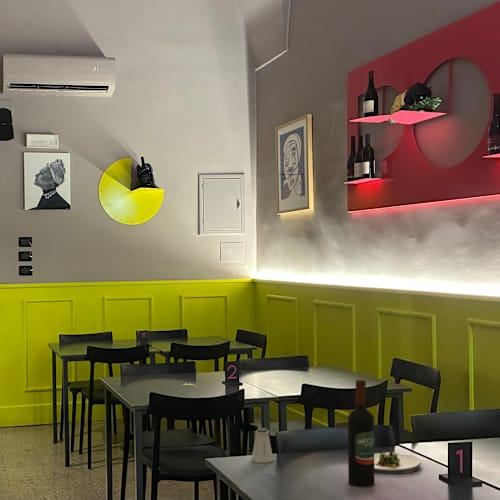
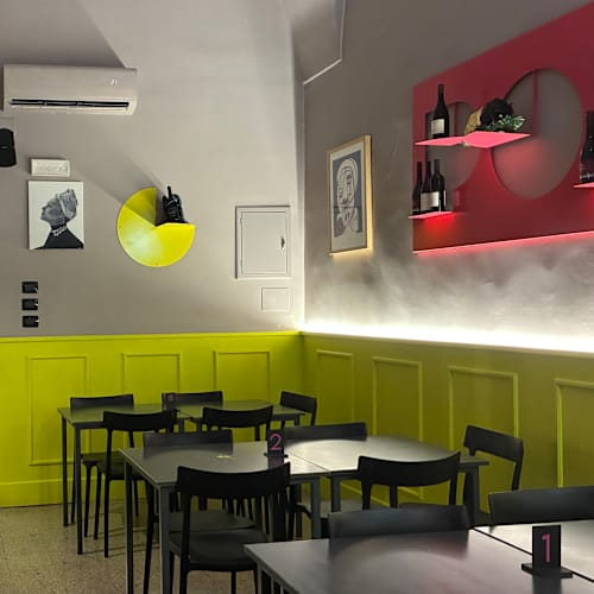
- salad plate (388, 458)
- saltshaker (262, 444)
- wine bottle (361, 431)
